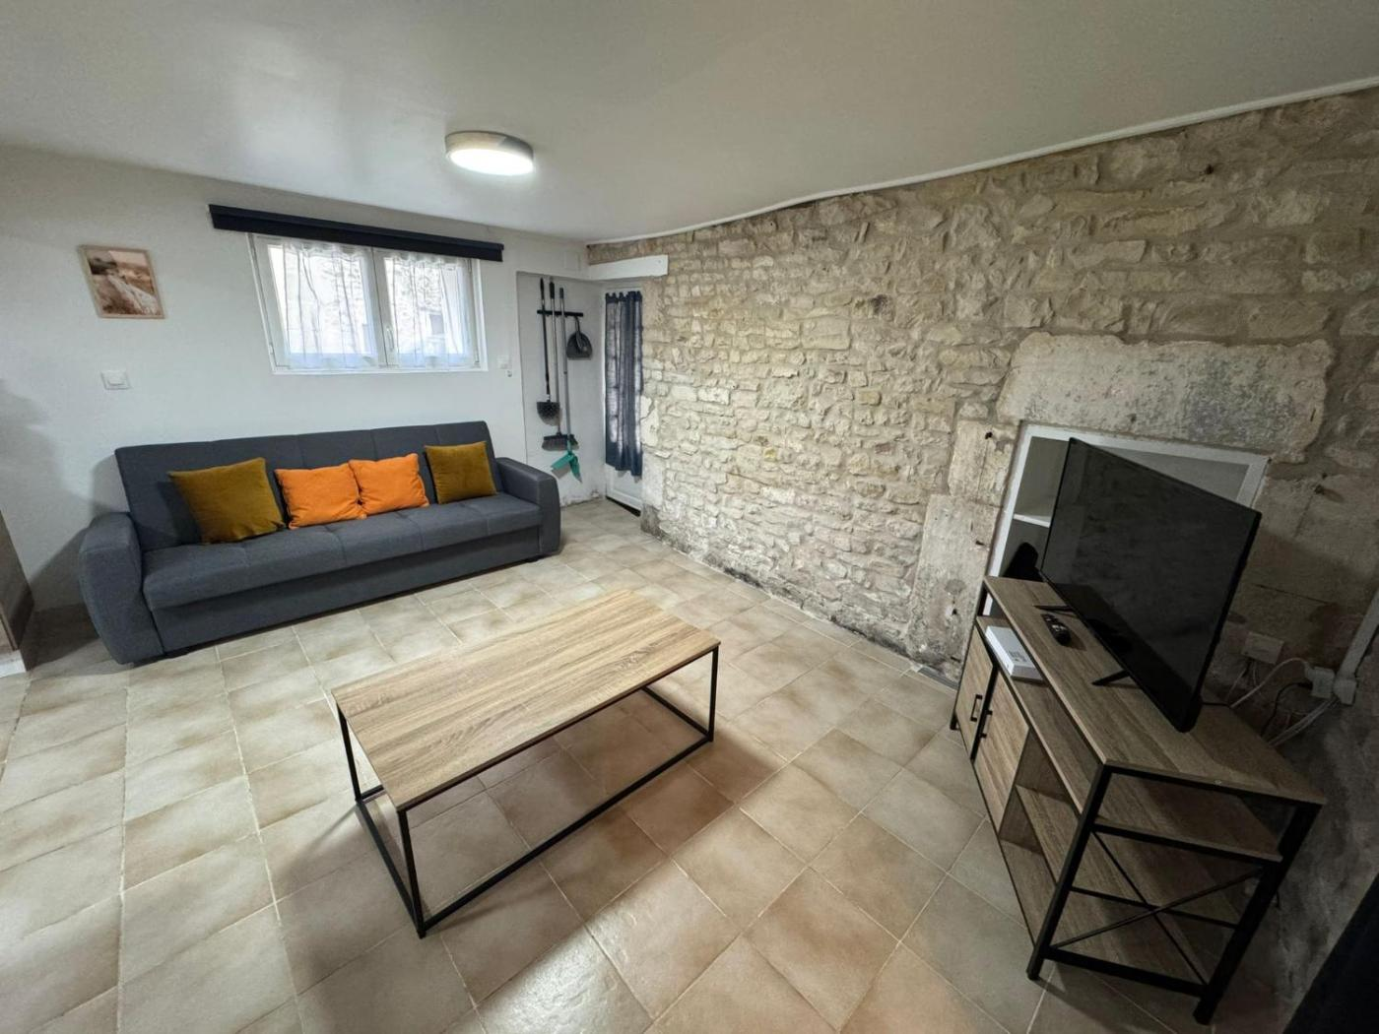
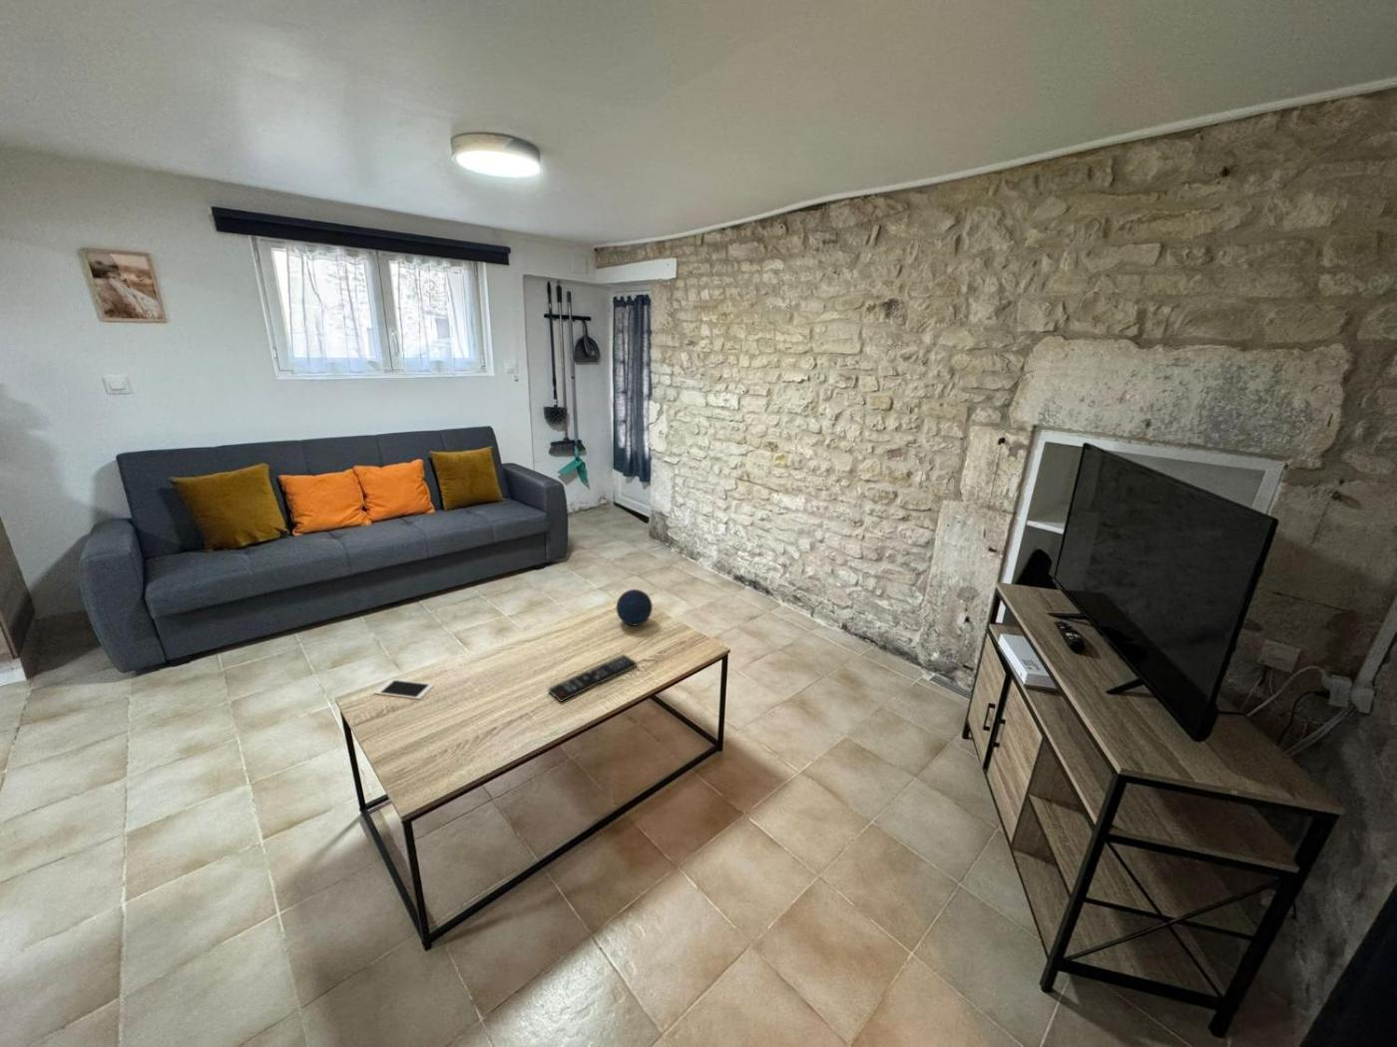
+ remote control (594, 676)
+ cell phone (404, 690)
+ decorative orb (634, 607)
